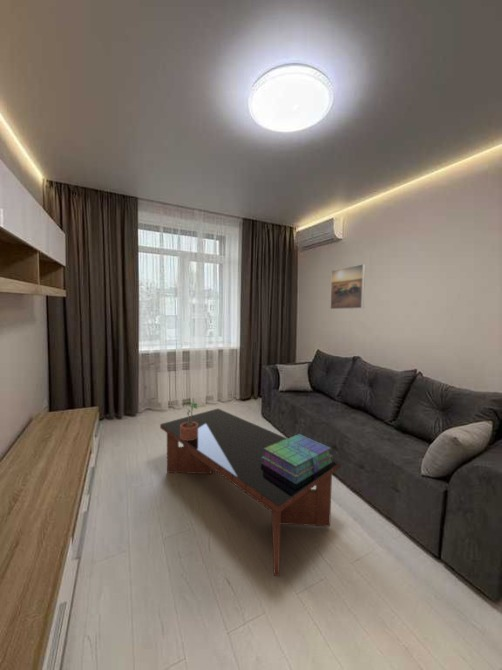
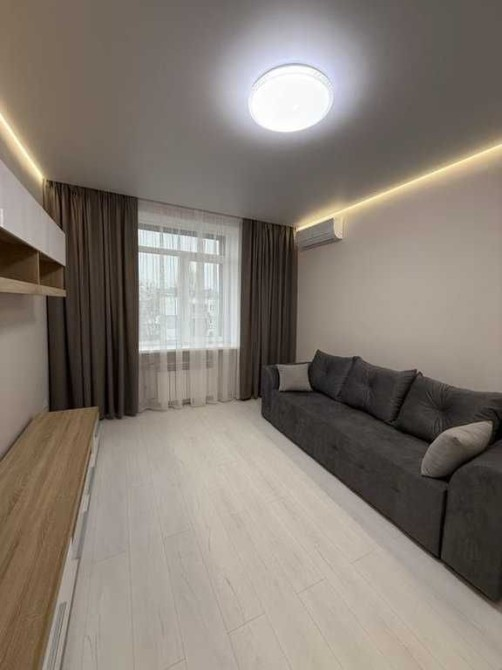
- potted plant (191, 419)
- stack of books (297, 454)
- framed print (346, 288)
- coffee table (237, 468)
